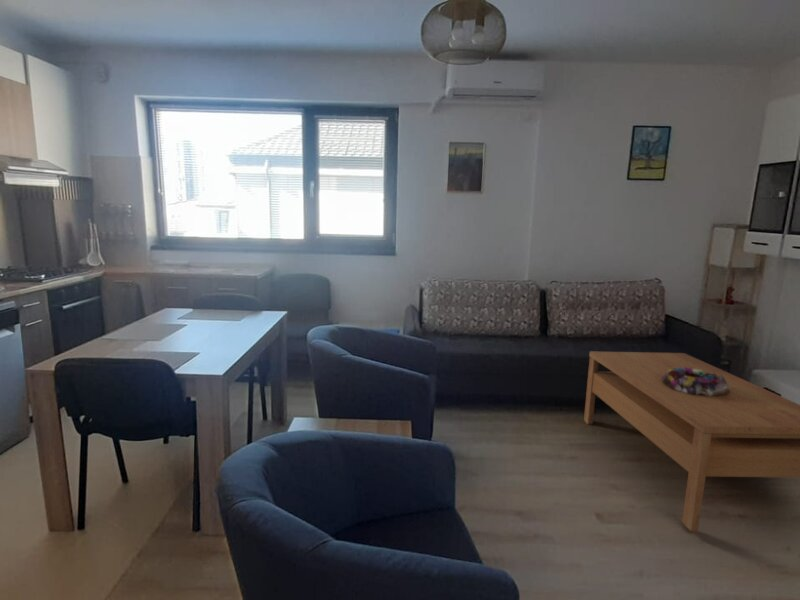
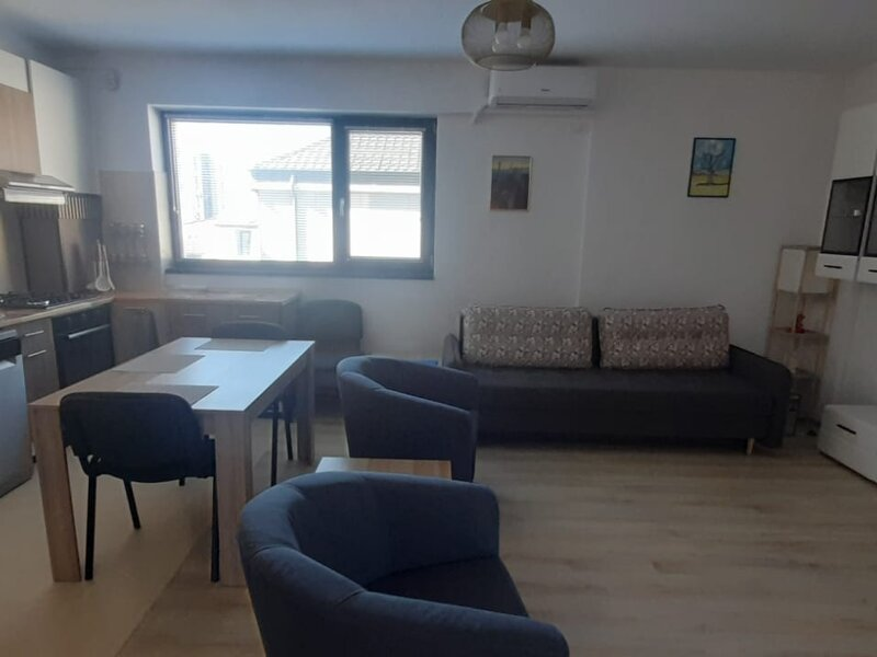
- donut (695, 378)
- coffee table (686, 424)
